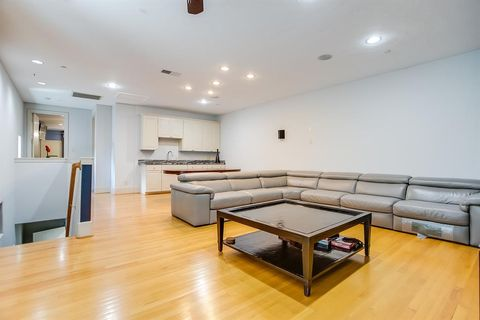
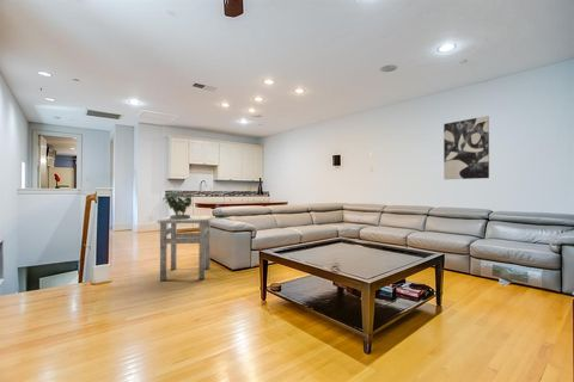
+ side table (187, 242)
+ wall art (465, 149)
+ potted plant (177, 204)
